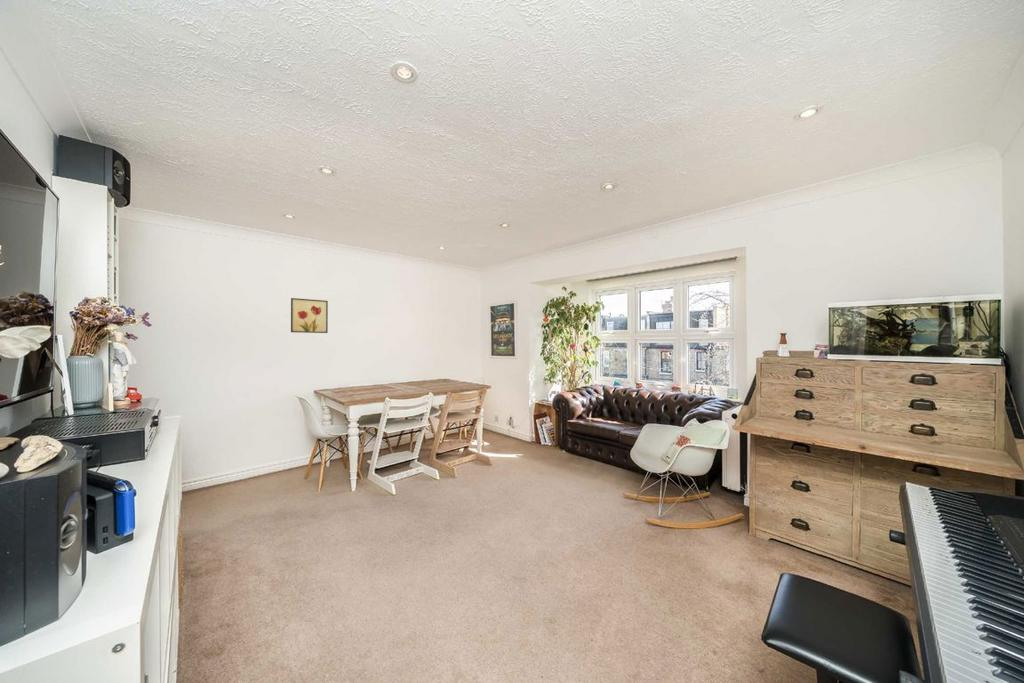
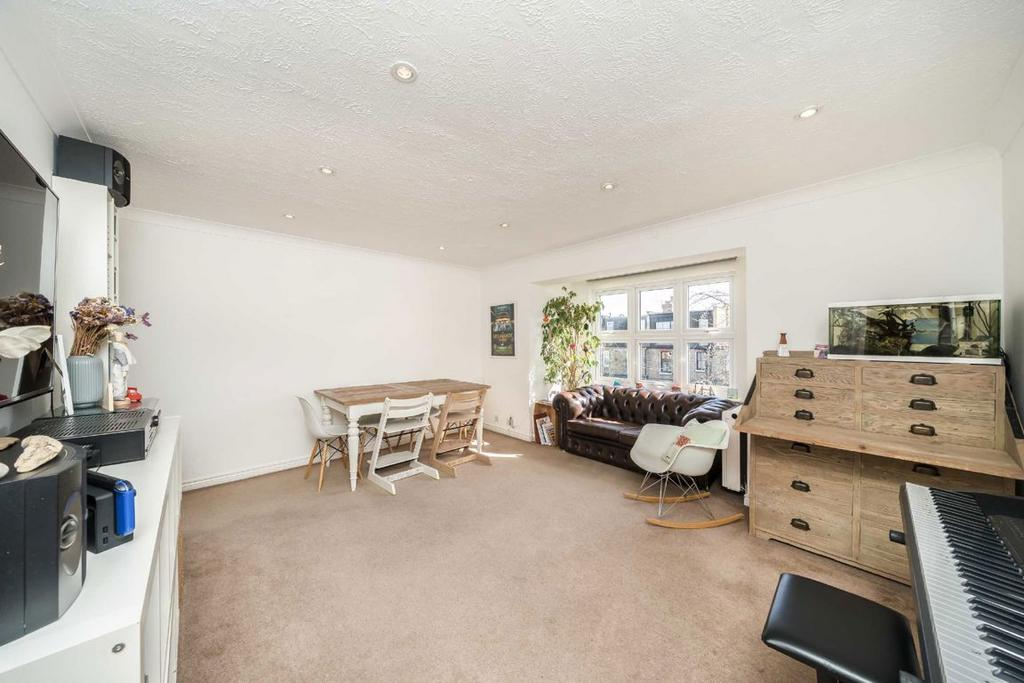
- wall art (309, 316)
